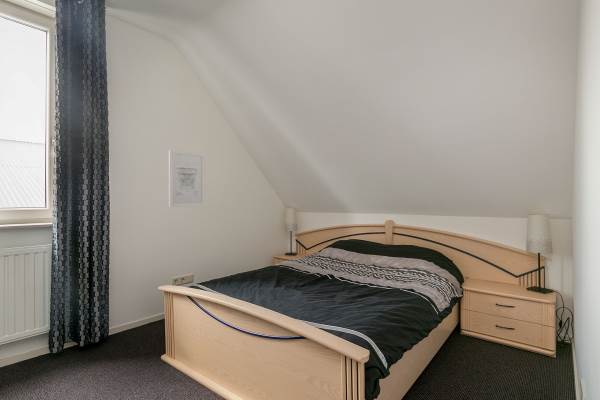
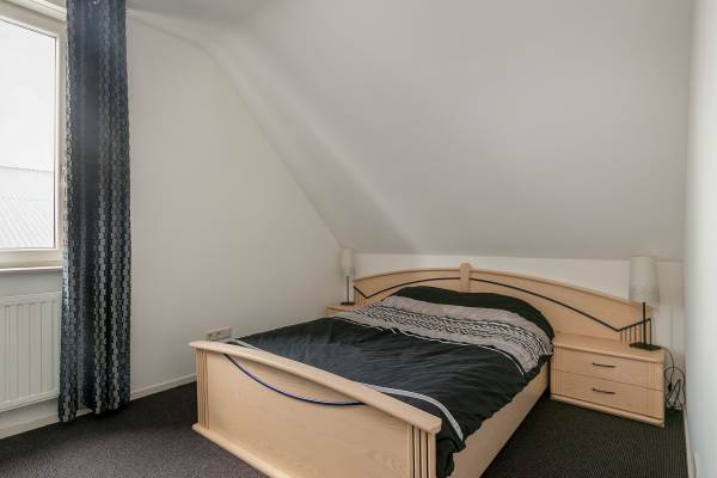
- wall art (187, 179)
